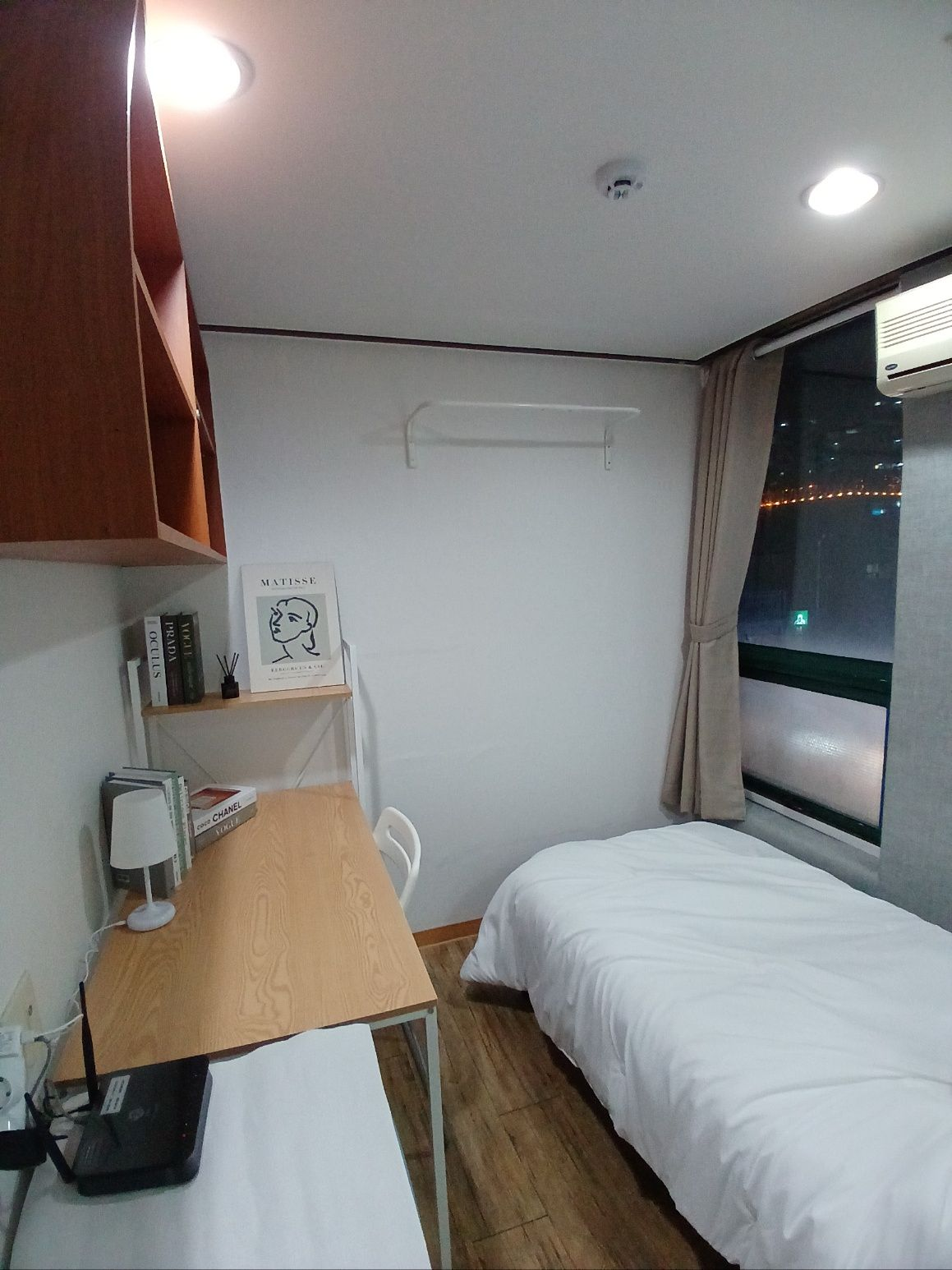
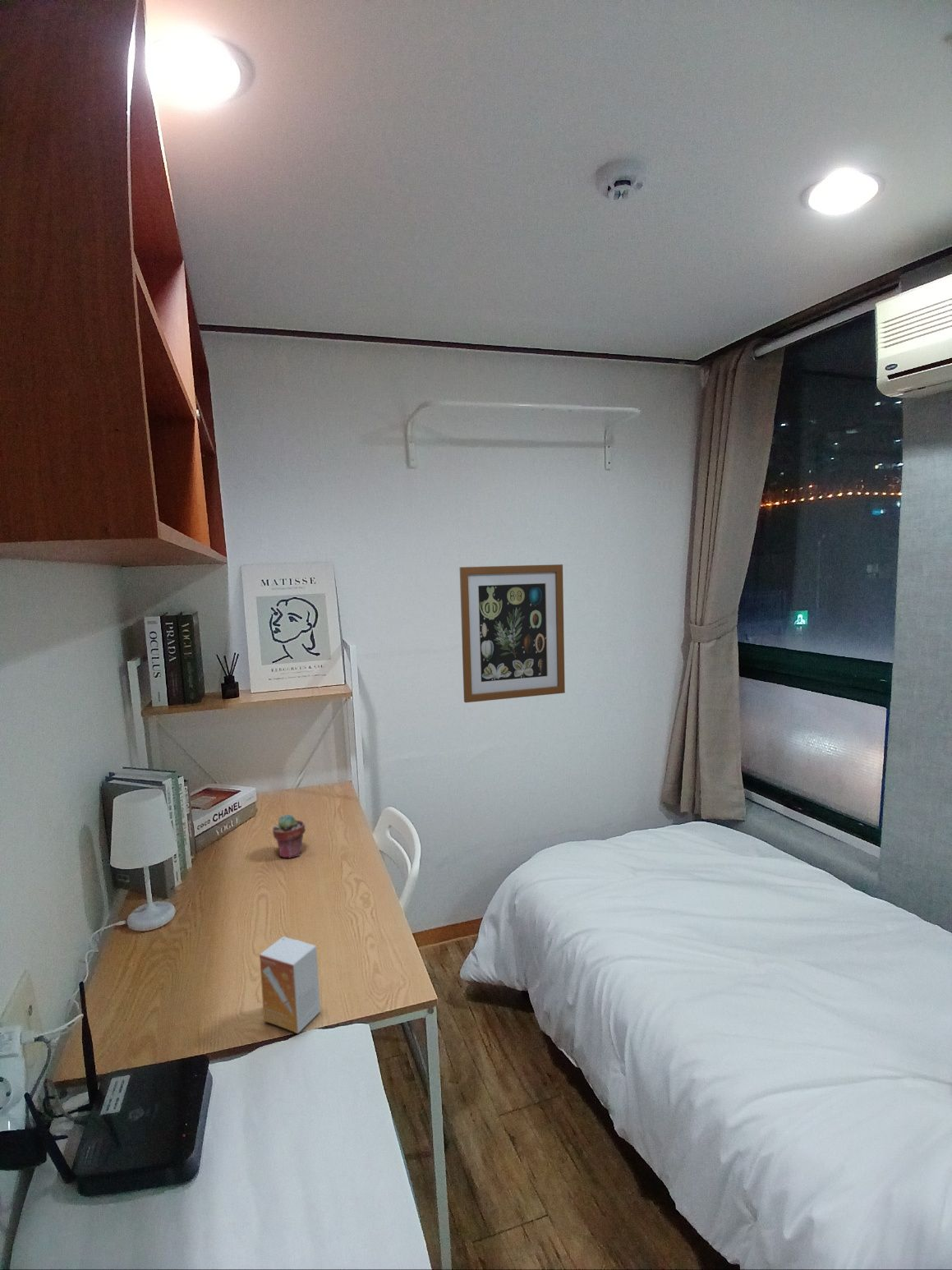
+ potted succulent (289, 834)
+ wall art (513, 632)
+ small box (290, 982)
